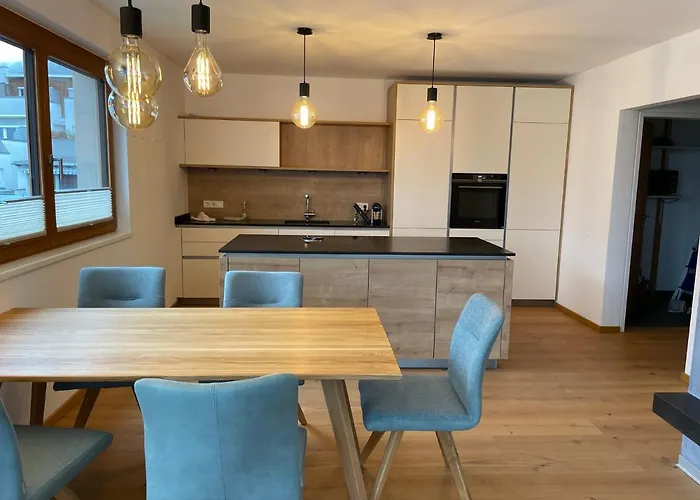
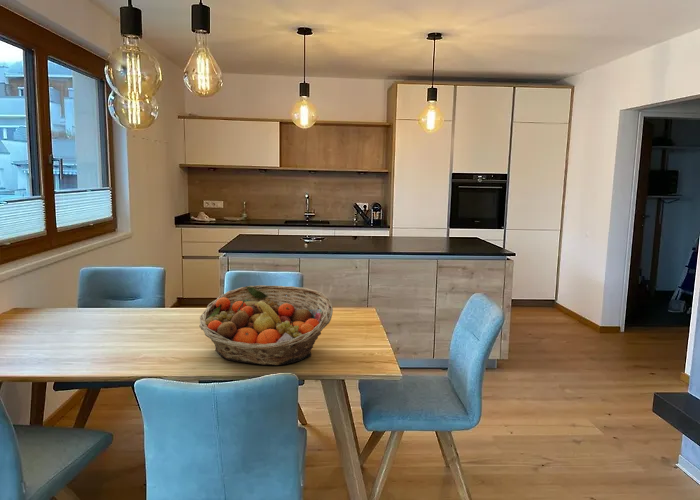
+ fruit basket (266, 322)
